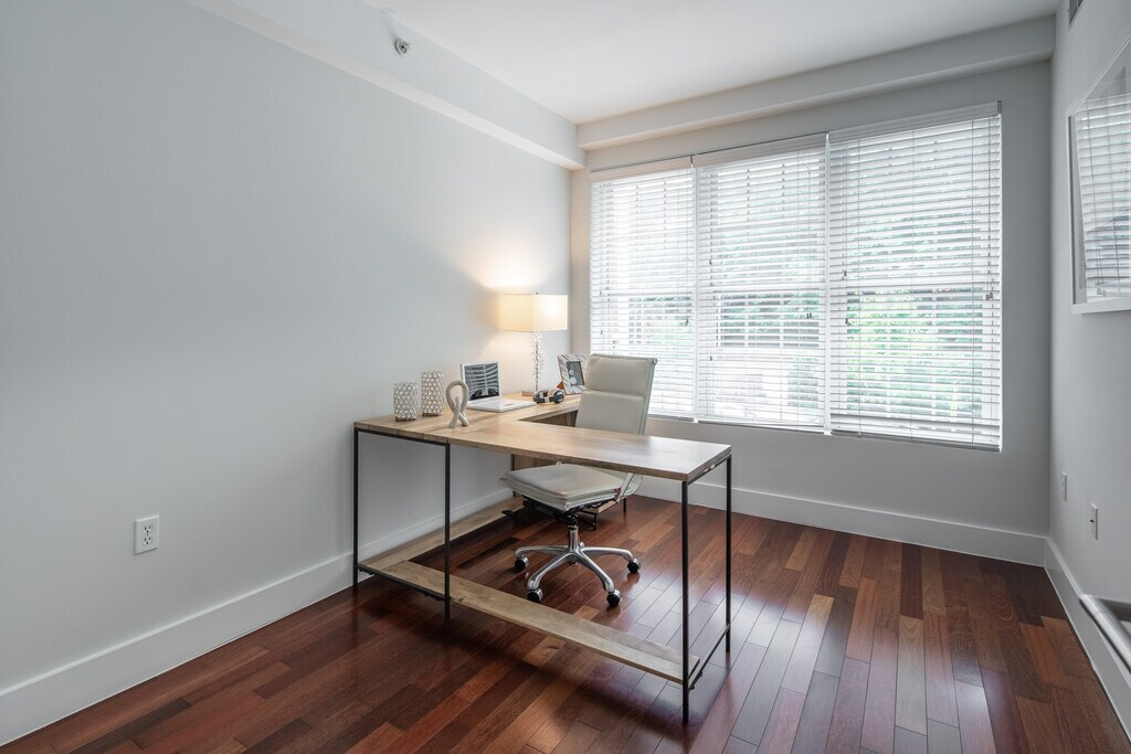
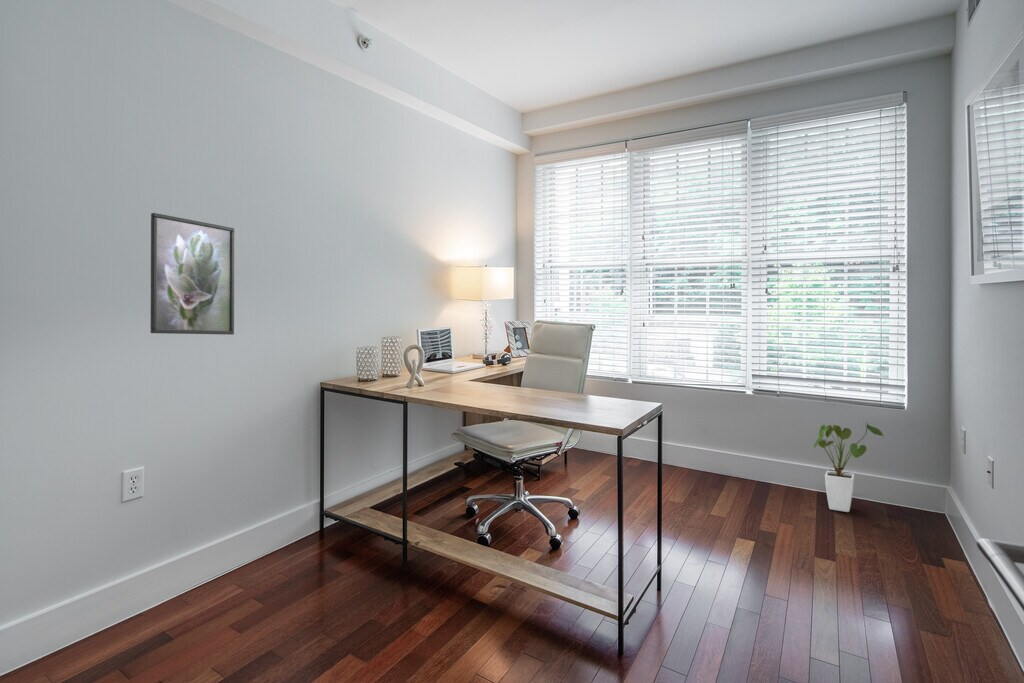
+ house plant (845, 464)
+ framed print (194, 277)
